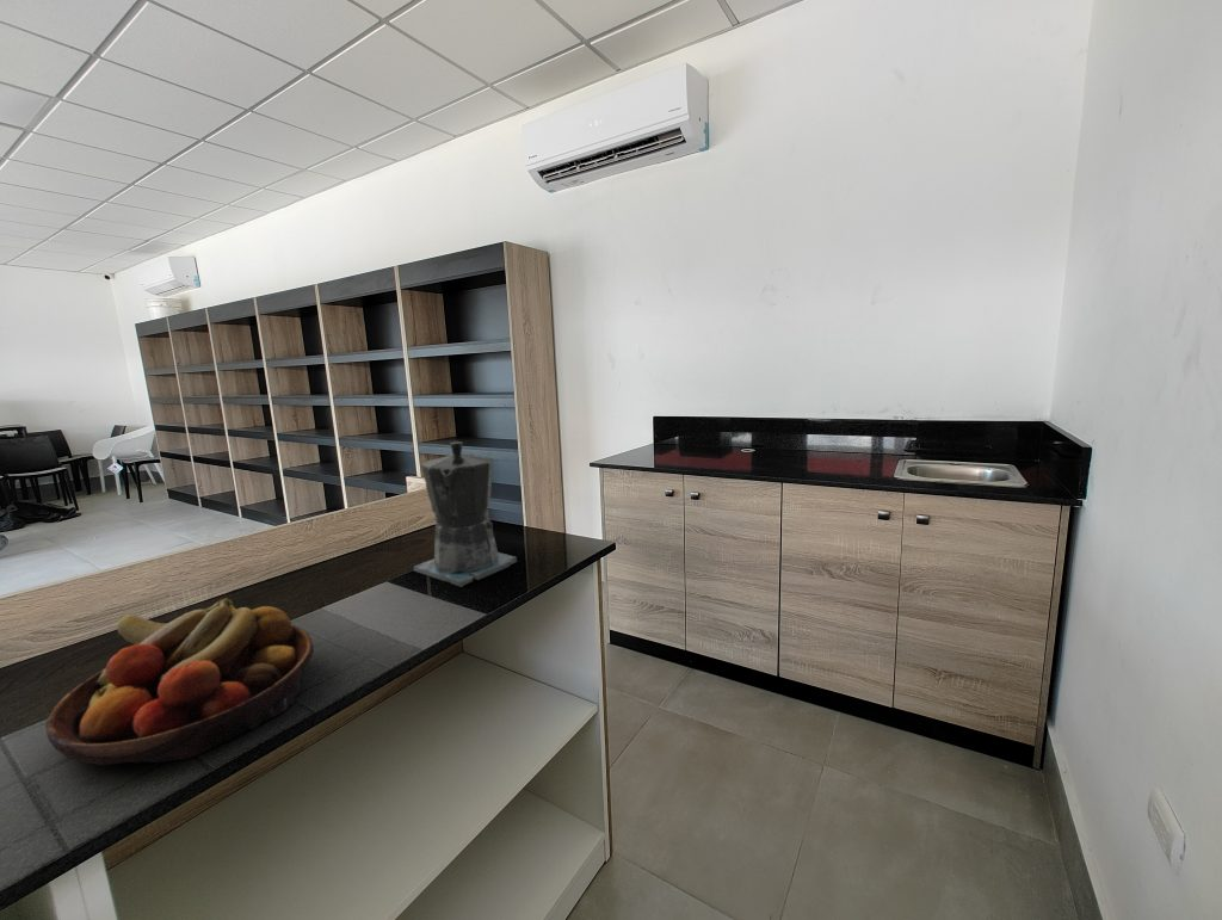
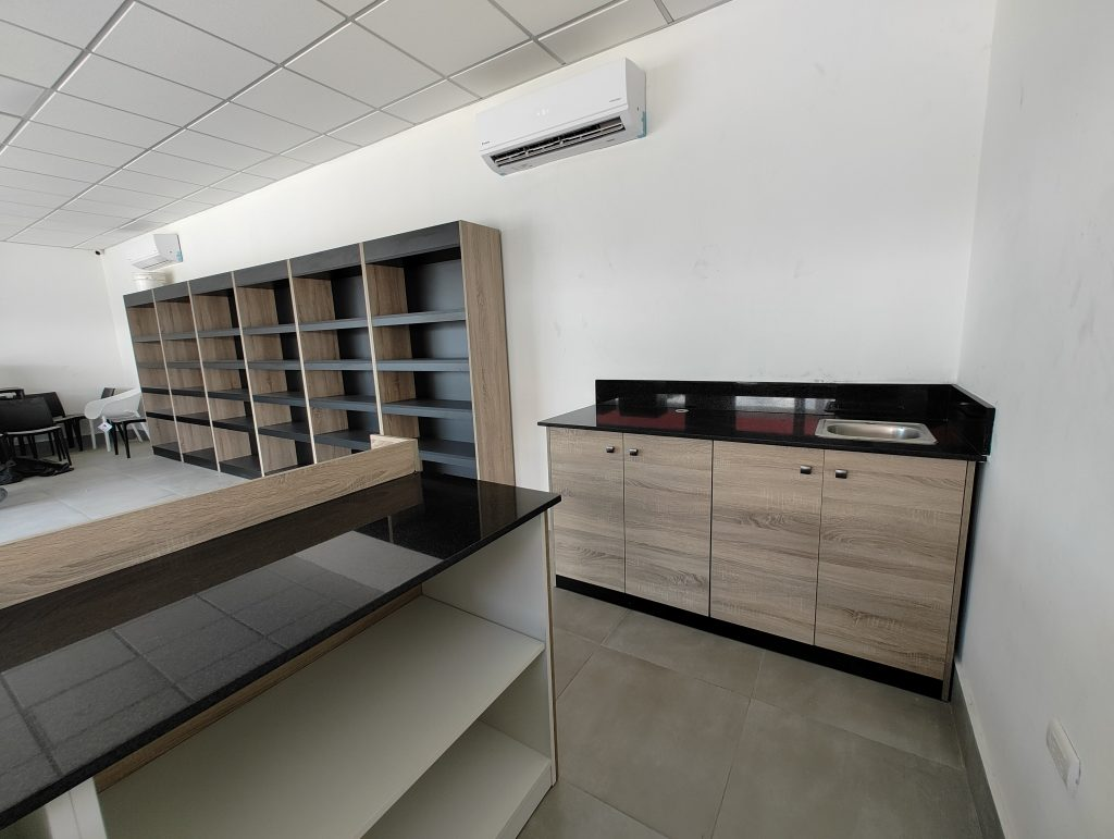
- coffee maker (461, 505)
- fruit bowl (190, 665)
